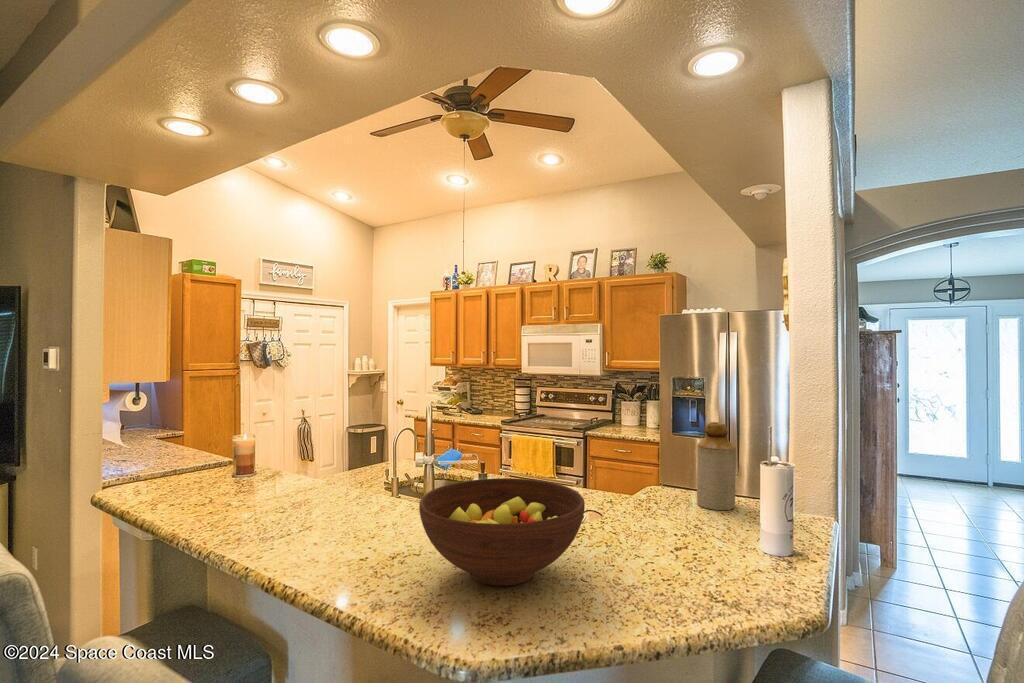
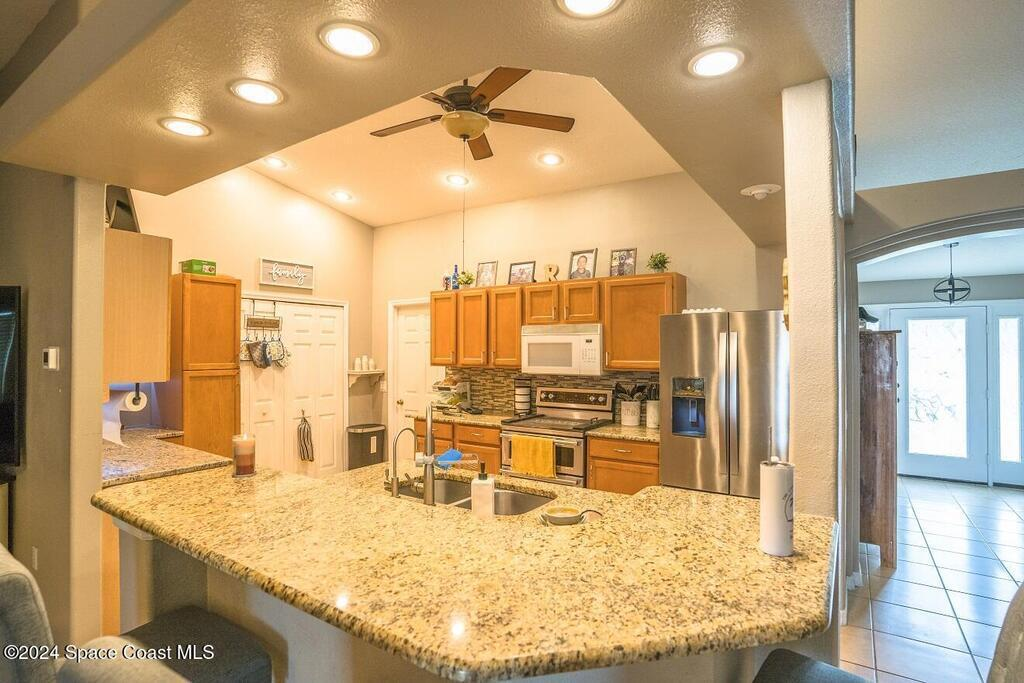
- fruit bowl (502, 535)
- bottle (715, 463)
